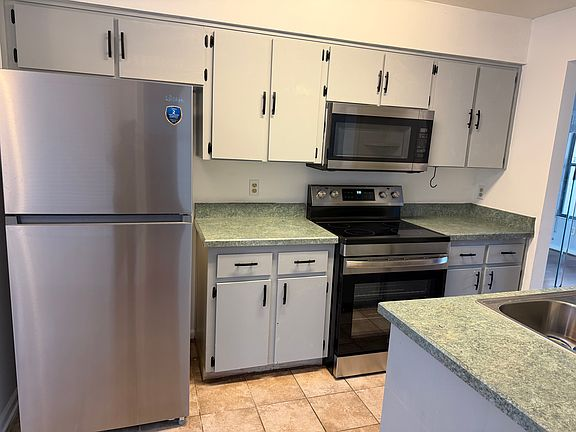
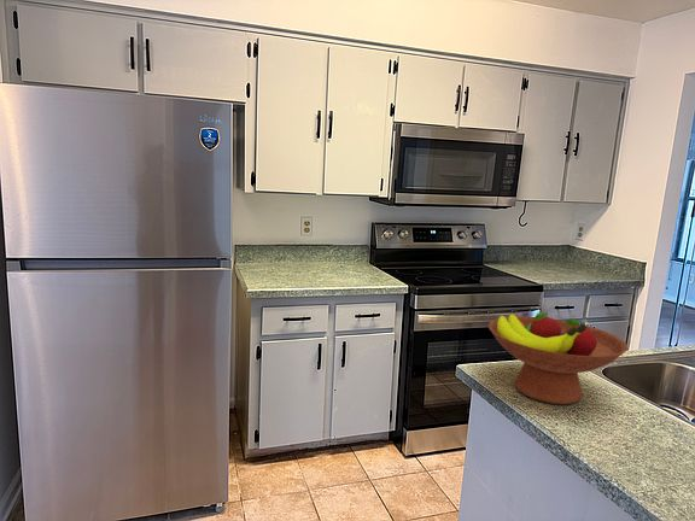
+ fruit bowl (551, 351)
